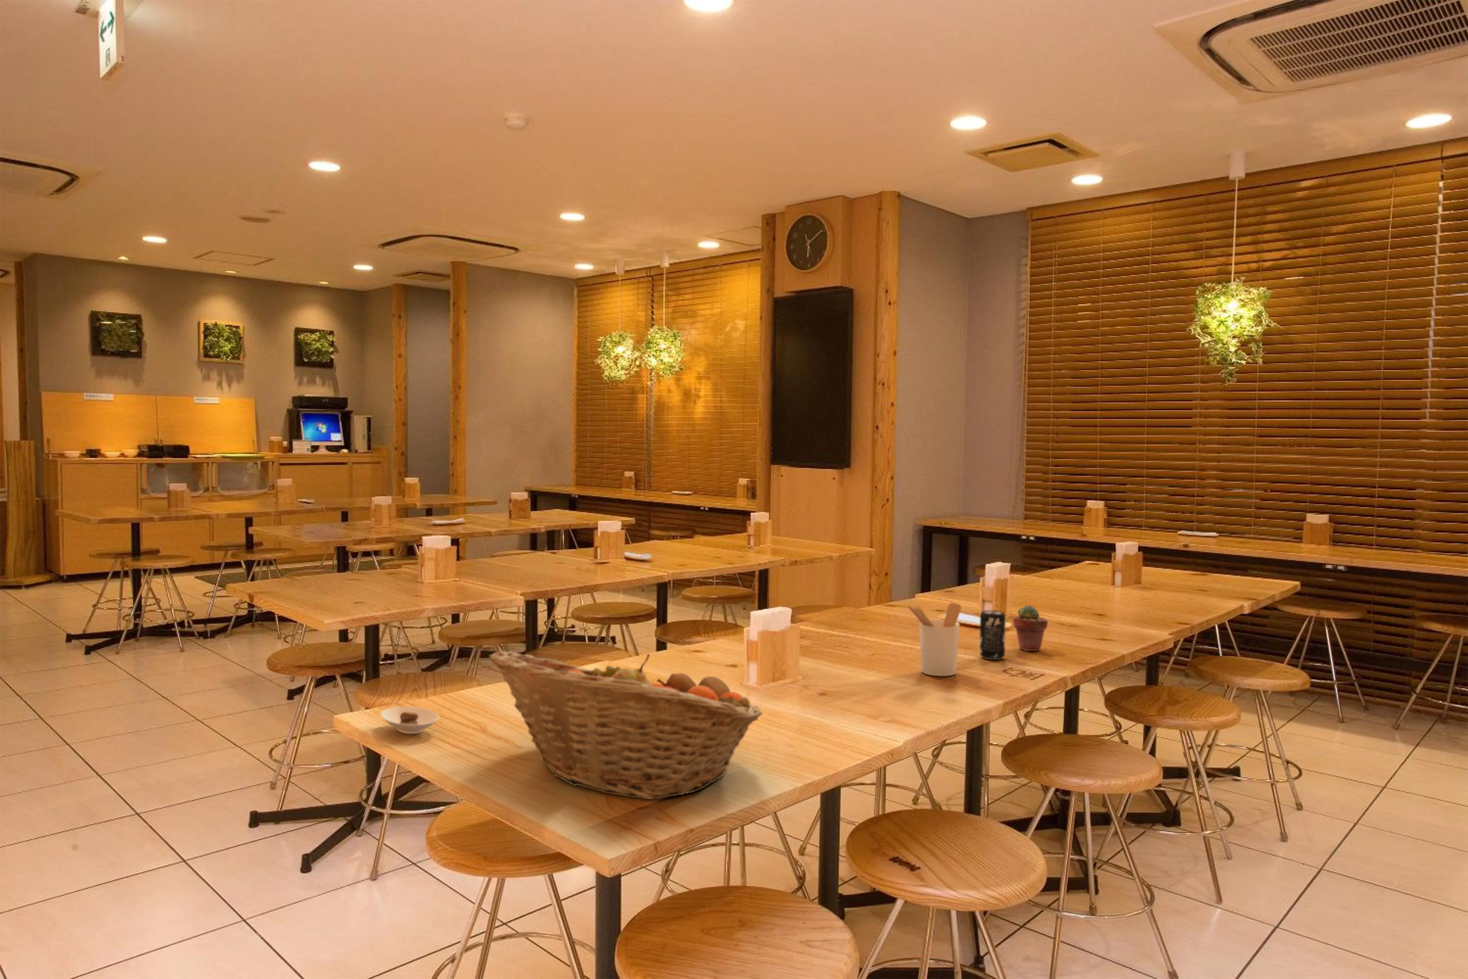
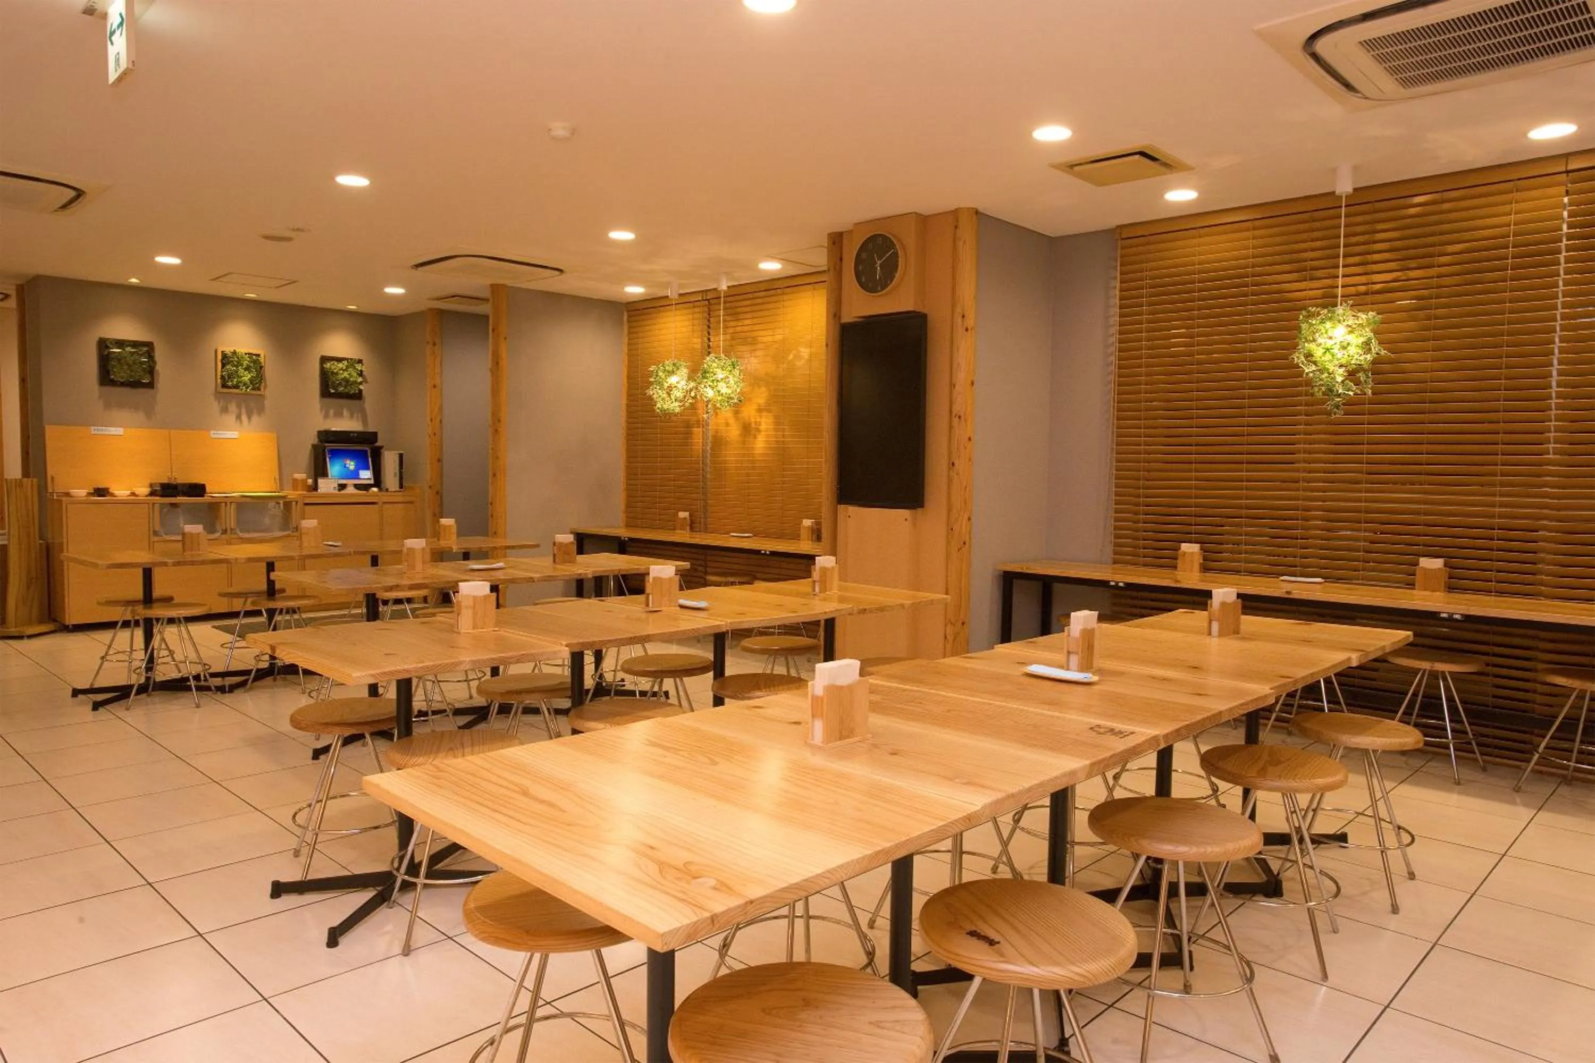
- beverage can (993, 635)
- fruit basket (624, 706)
- saucer (410, 720)
- potted succulent (1030, 626)
- utensil holder (932, 636)
